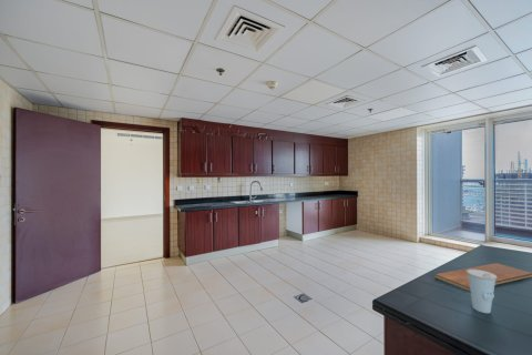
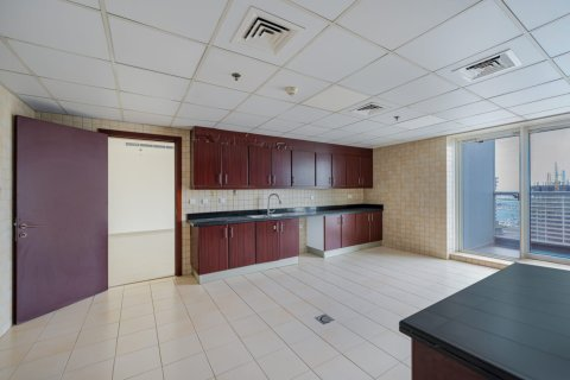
- cup (481, 290)
- chopping board (484, 271)
